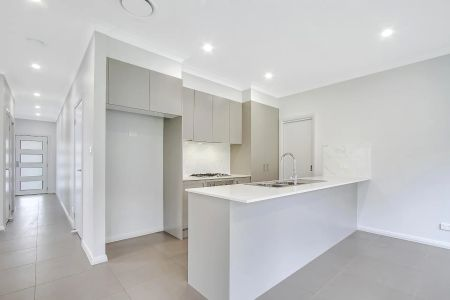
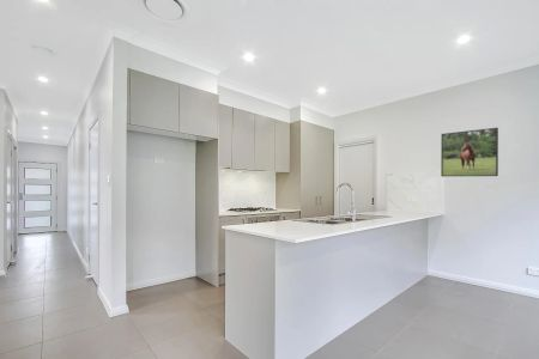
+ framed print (467, 153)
